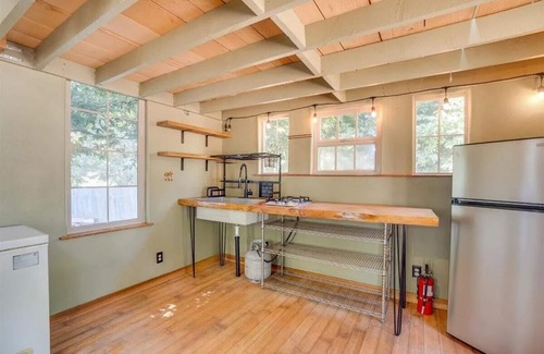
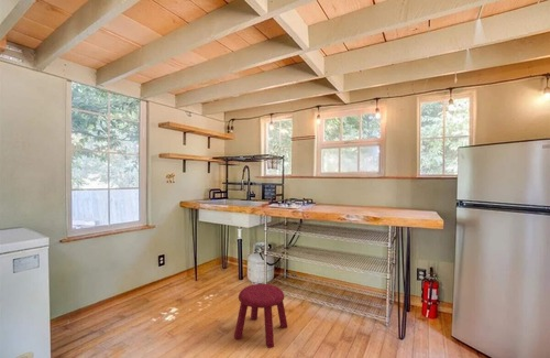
+ stool (264, 311)
